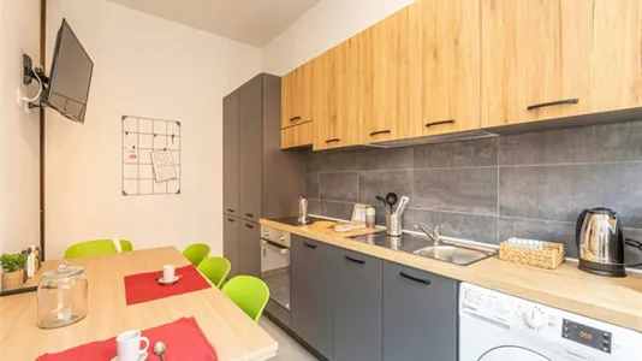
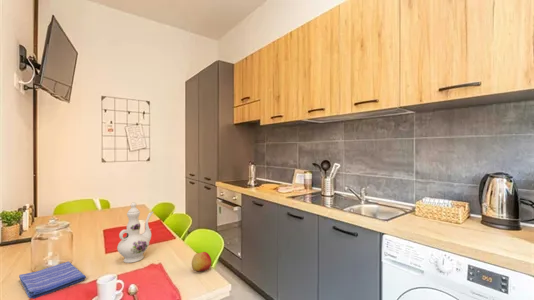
+ apple (201, 260)
+ chinaware (137, 229)
+ dish towel (52, 276)
